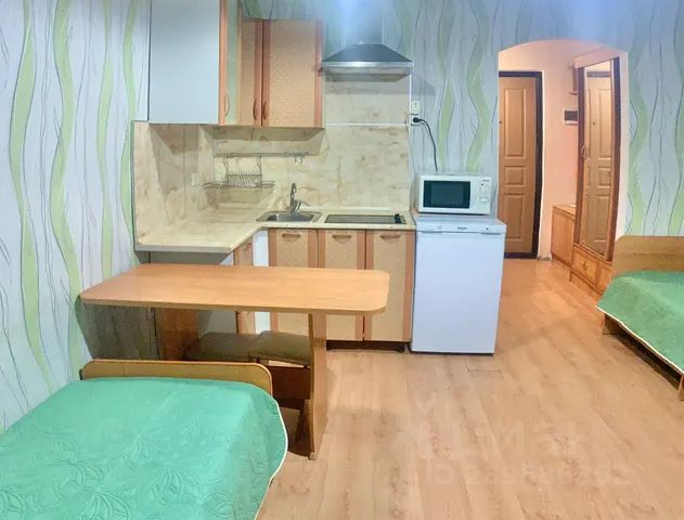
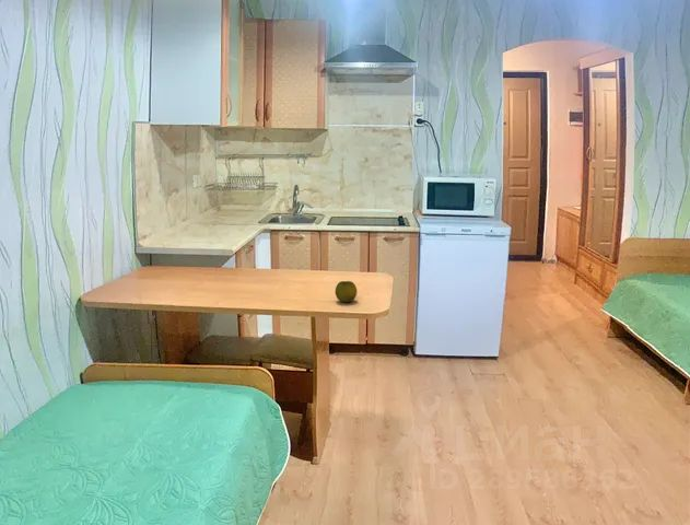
+ fruit (346, 291)
